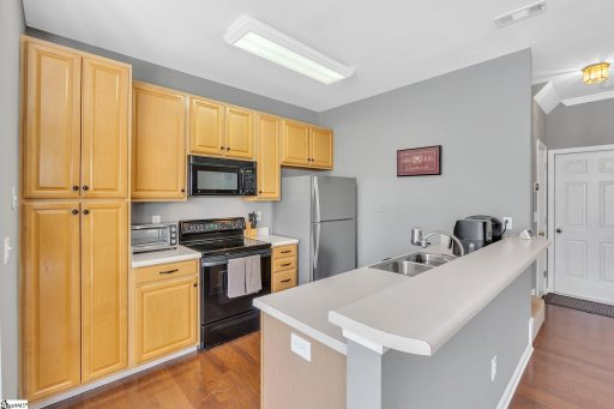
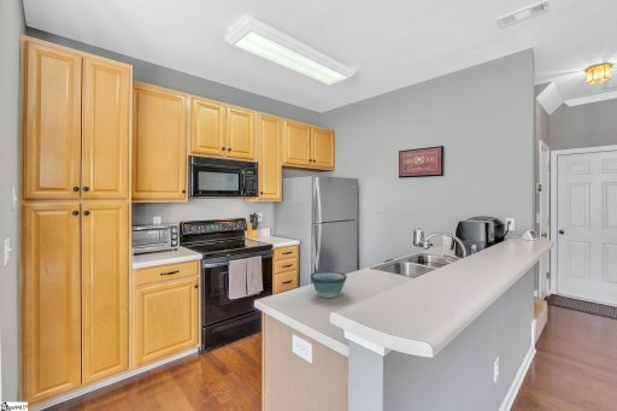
+ bowl (328, 284)
